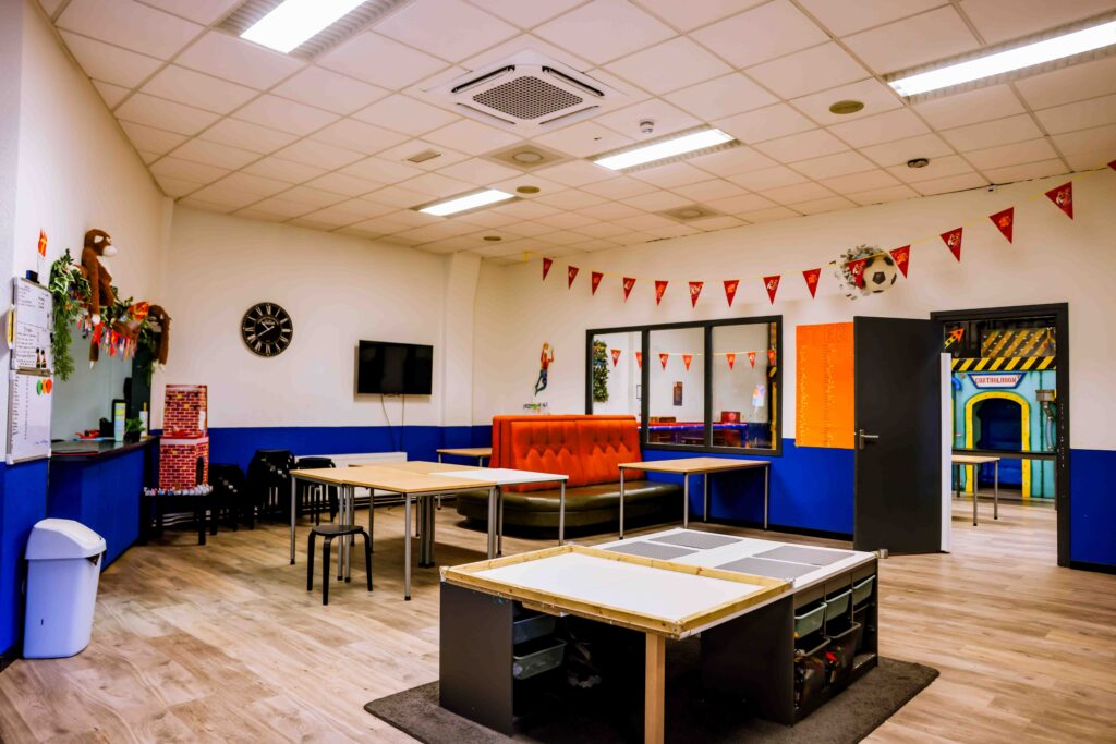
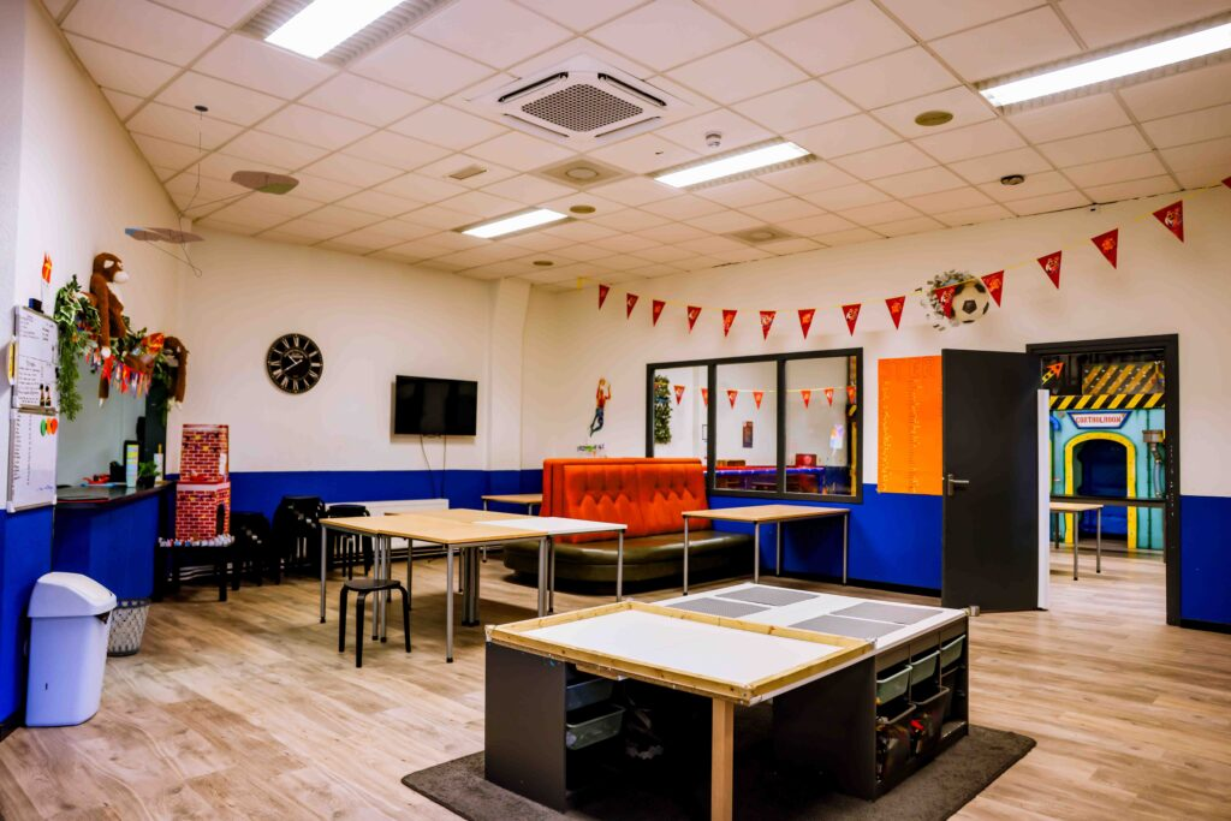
+ ceiling mobile (215, 201)
+ wastebasket (124, 627)
